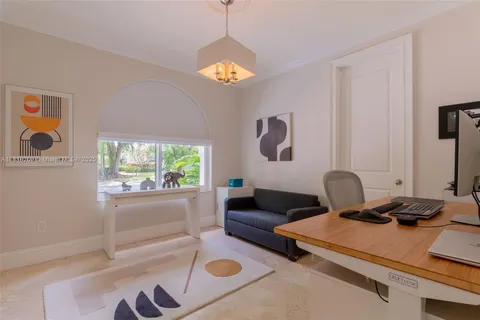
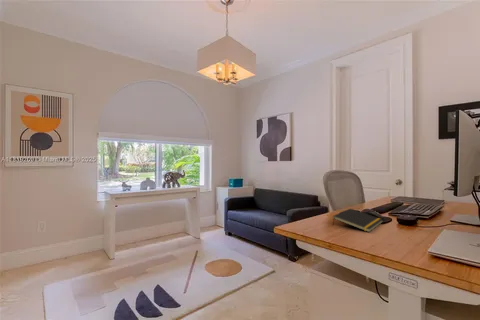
+ notepad (358, 218)
